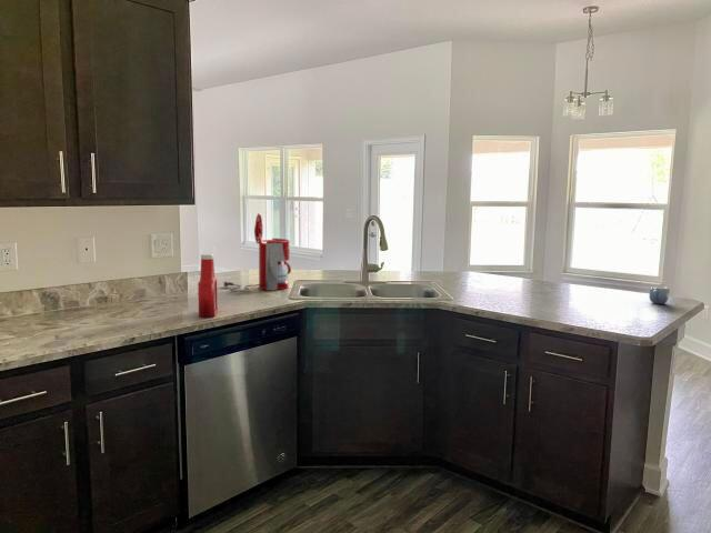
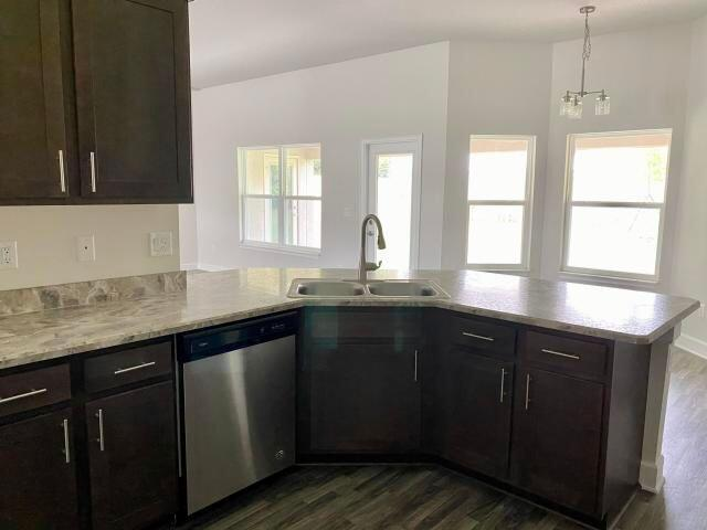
- soap bottle (208, 284)
- mug (658, 295)
- coffee maker (259, 251)
